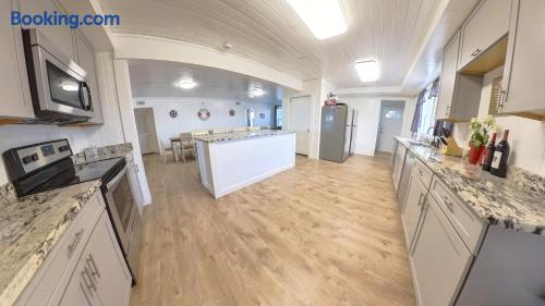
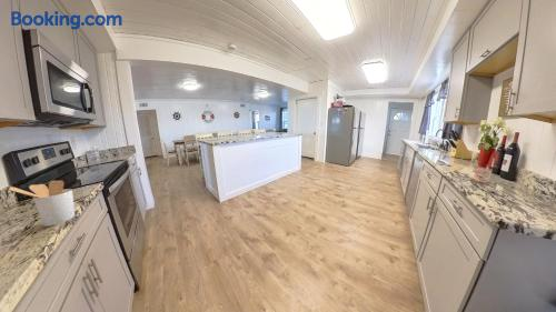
+ utensil holder (44, 202)
